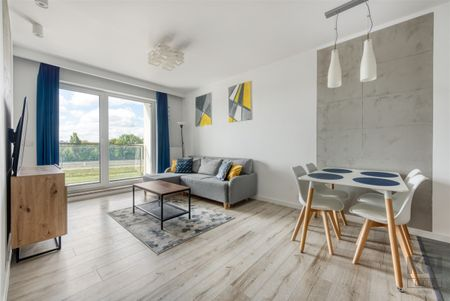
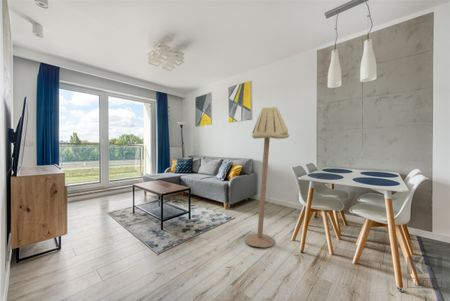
+ floor lamp (266, 175)
